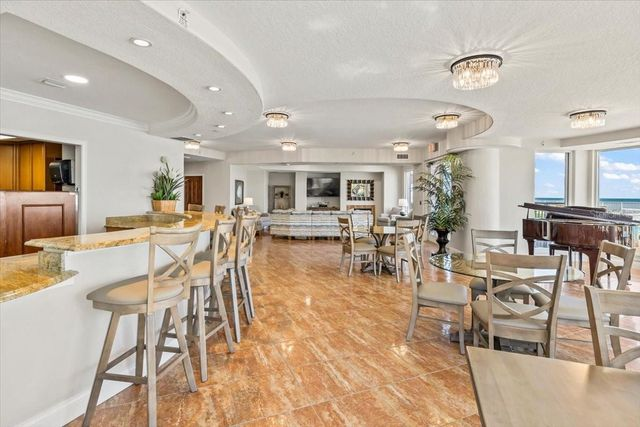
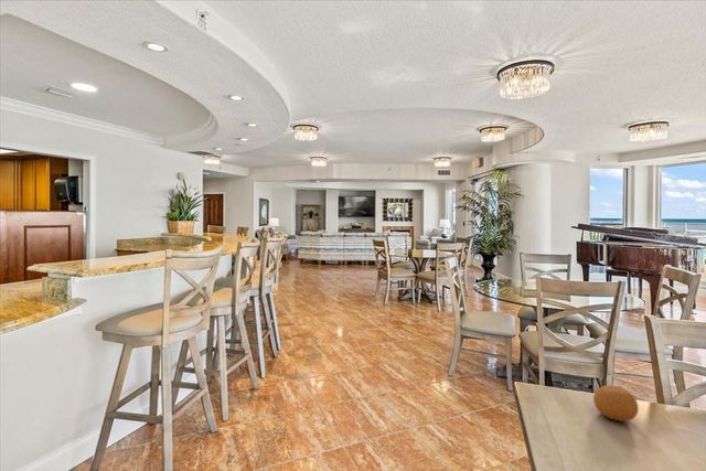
+ fruit (614, 402)
